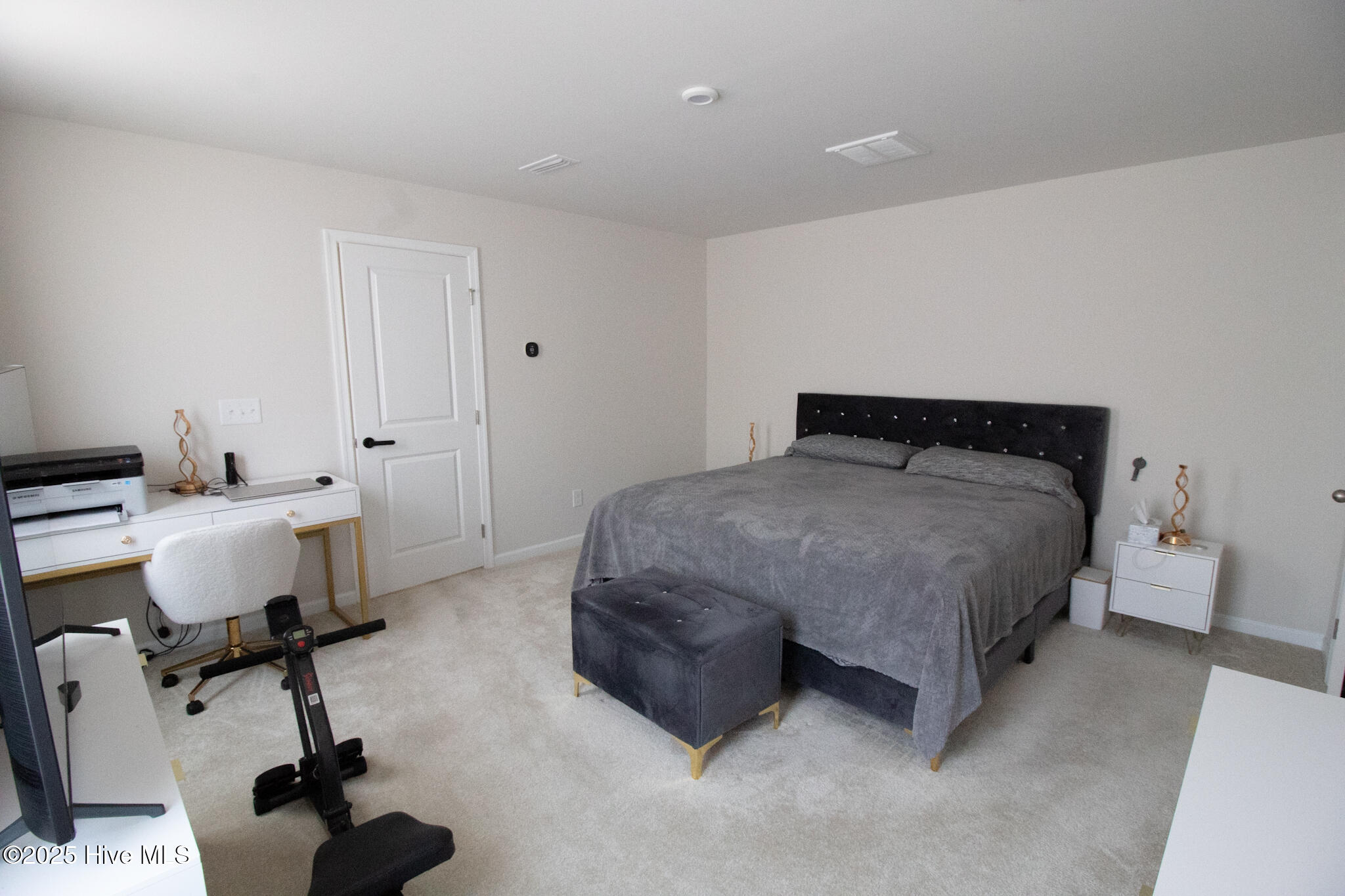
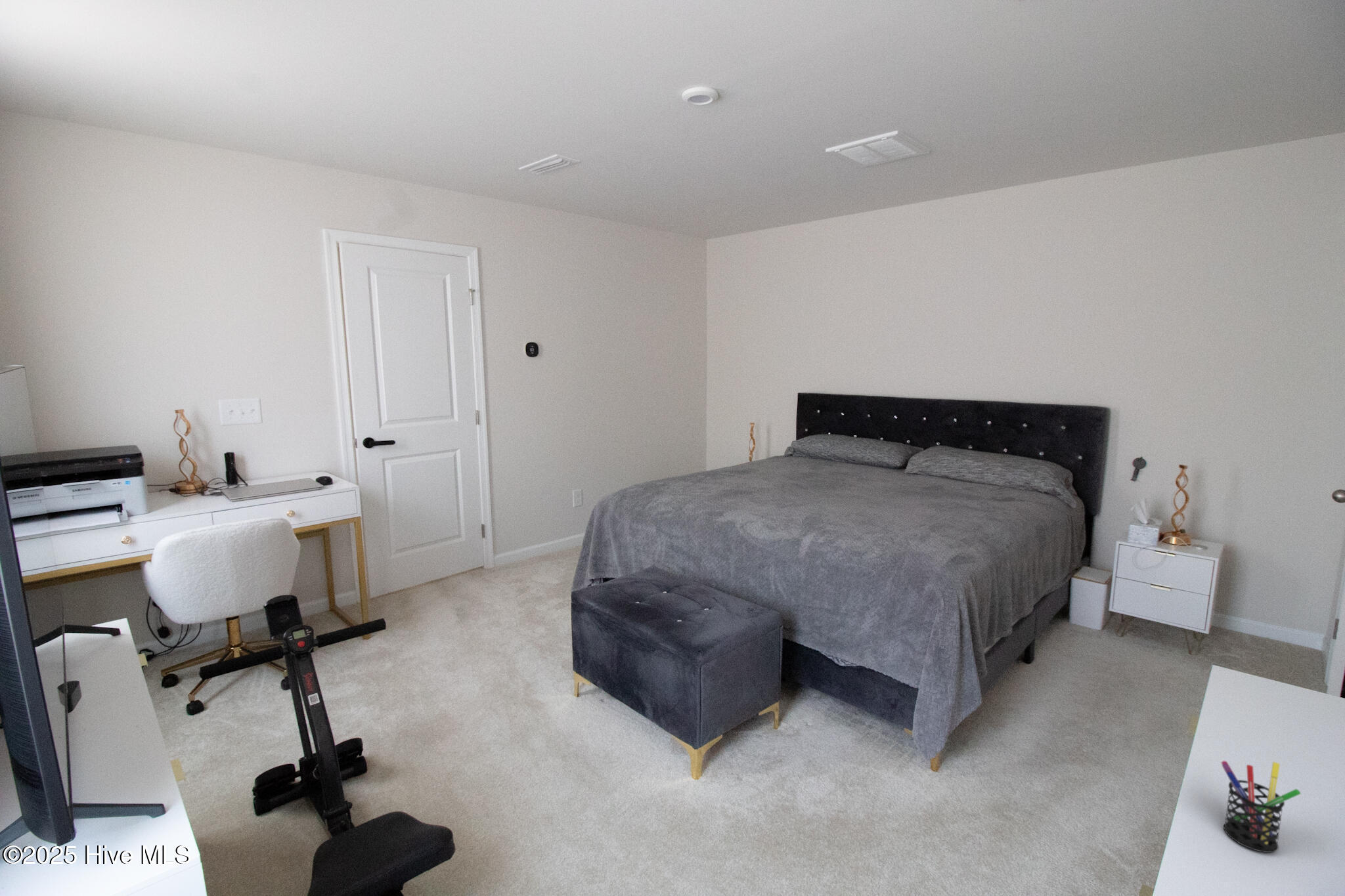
+ pen holder (1260, 802)
